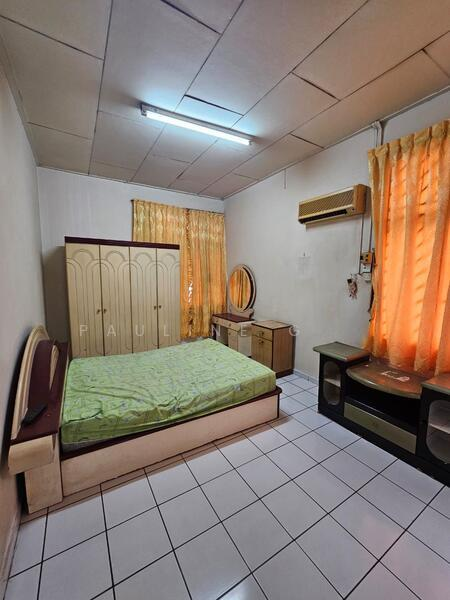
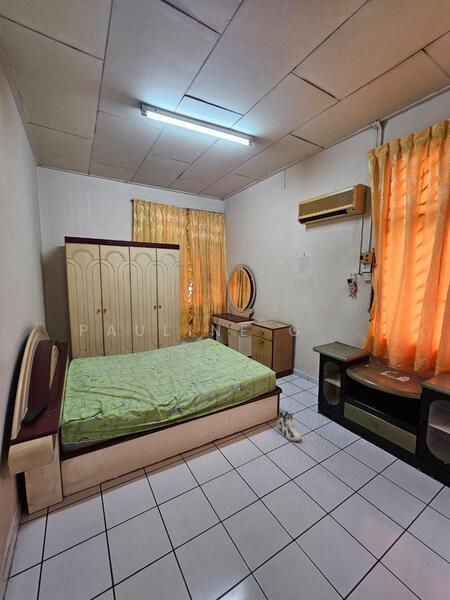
+ sneaker (288, 423)
